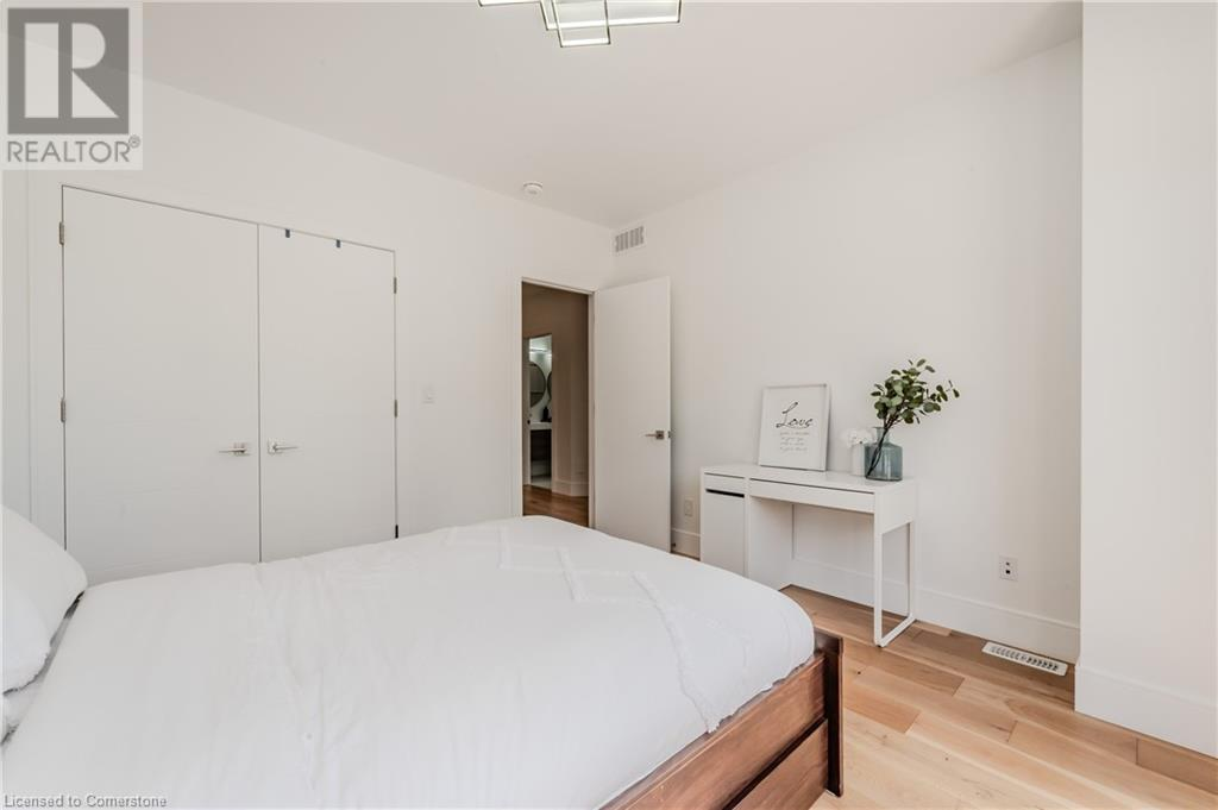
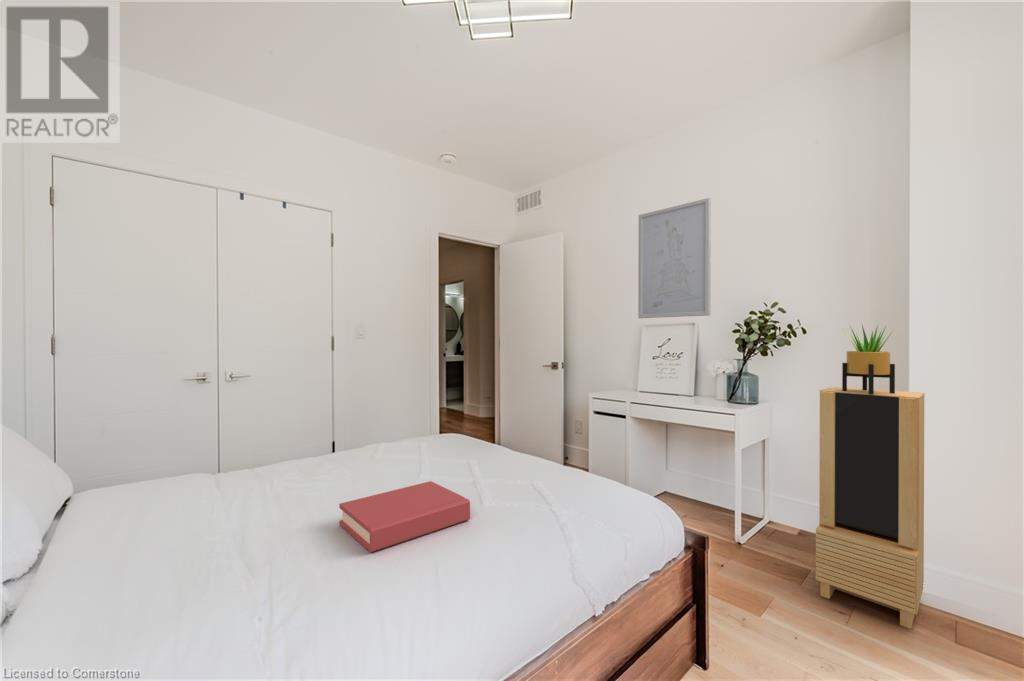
+ potted plant (868, 357)
+ wall art (672, 262)
+ storage cabinet (868, 495)
+ hardback book (405, 512)
